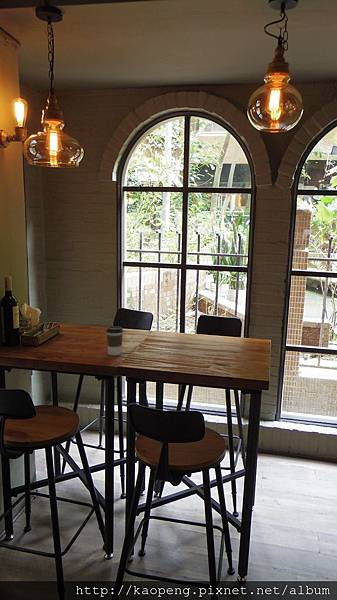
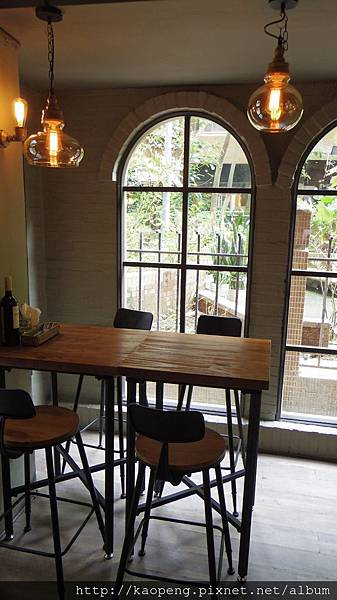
- coffee cup (114, 340)
